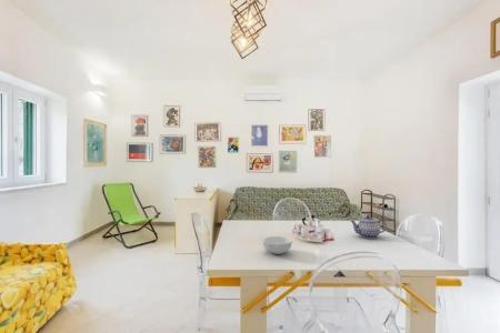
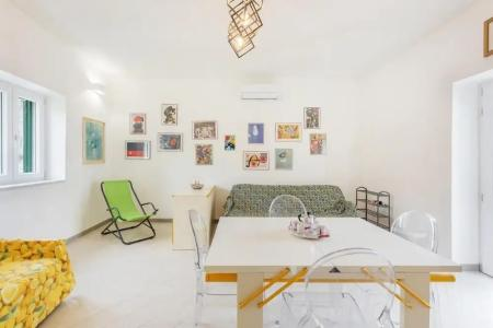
- cereal bowl (277, 245)
- teapot (368, 225)
